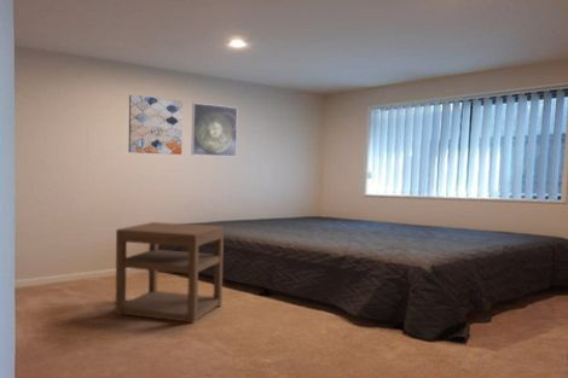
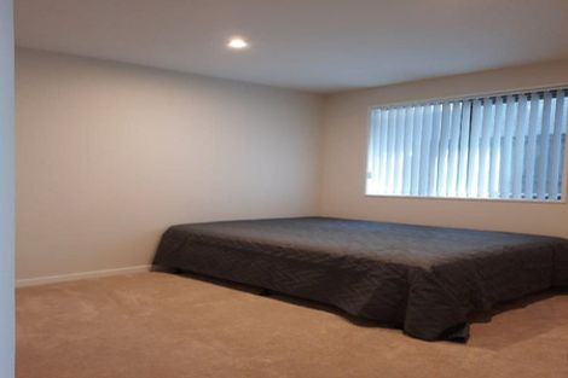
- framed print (214, 130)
- nightstand (172, 268)
- wall art (156, 126)
